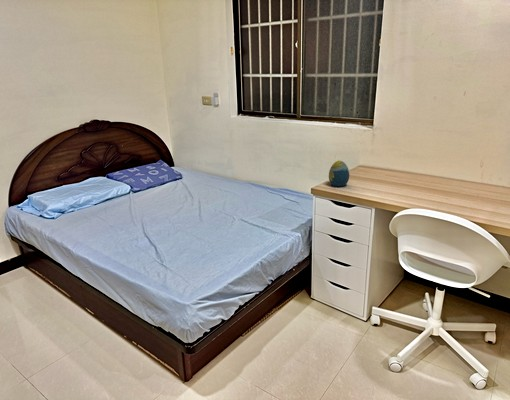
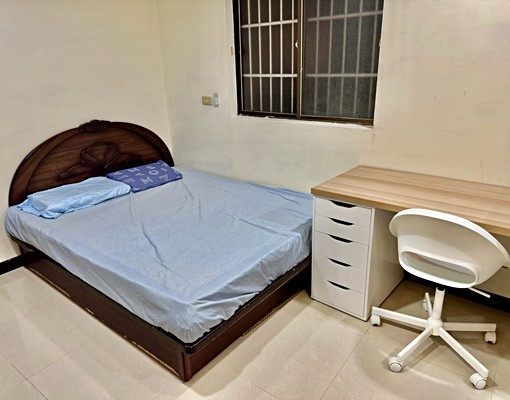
- decorative egg (339, 172)
